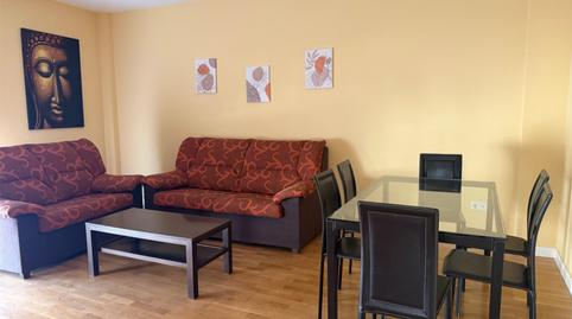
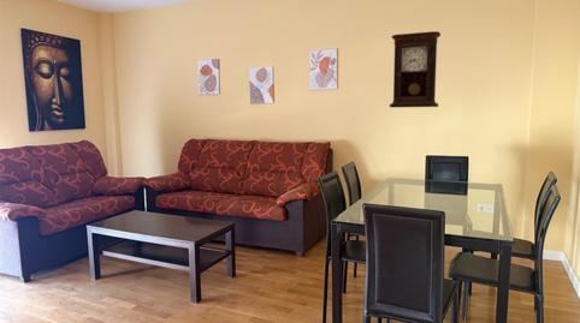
+ pendulum clock (414, 71)
